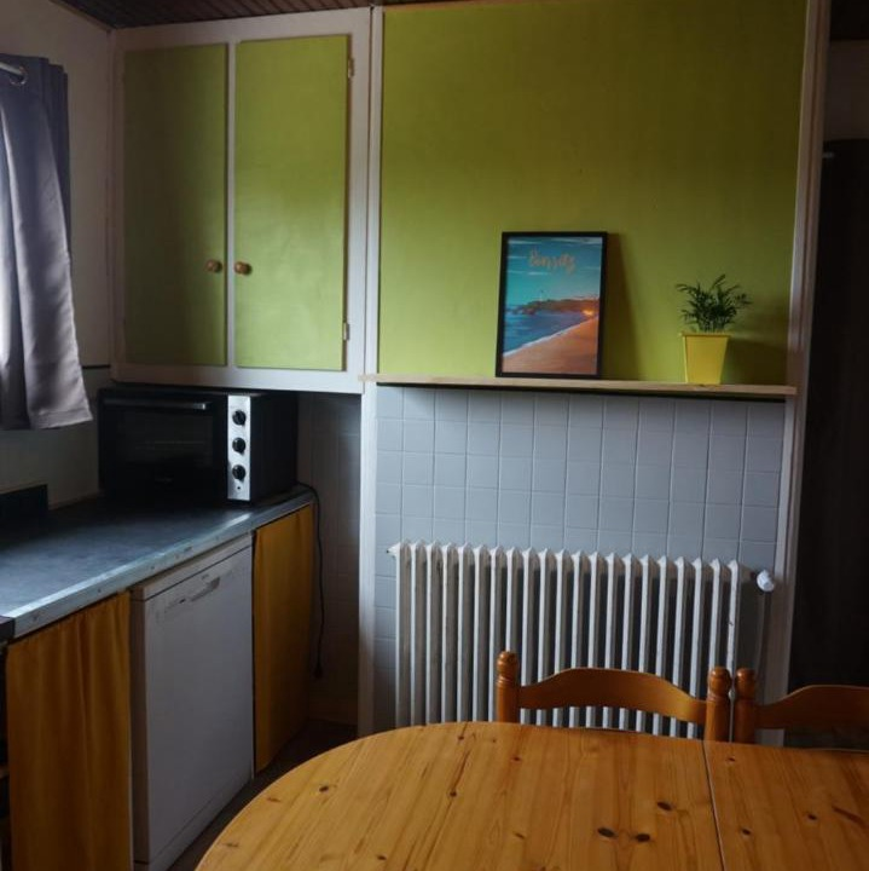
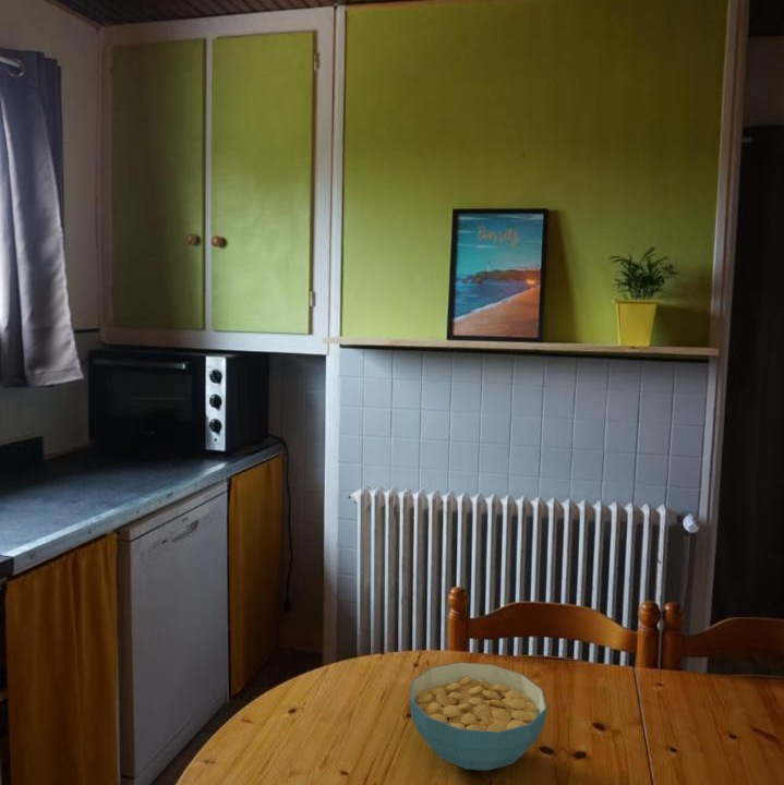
+ cereal bowl (475, 726)
